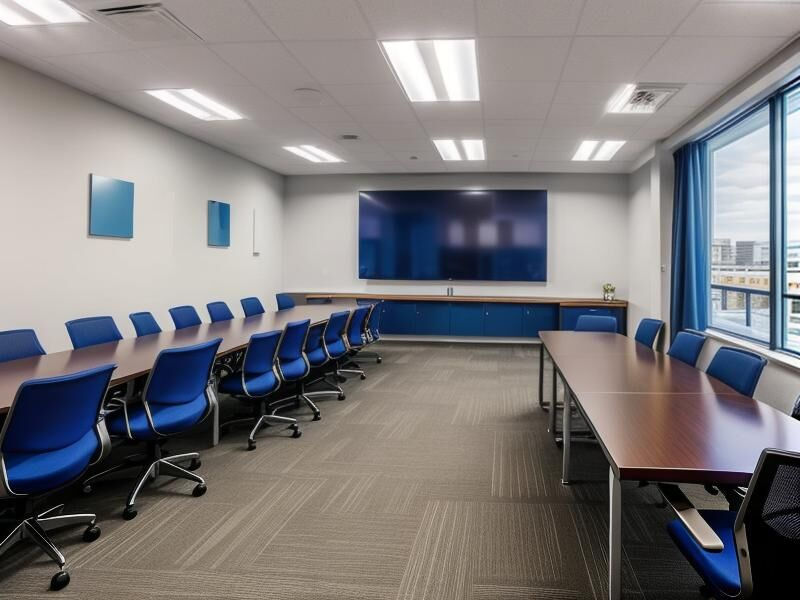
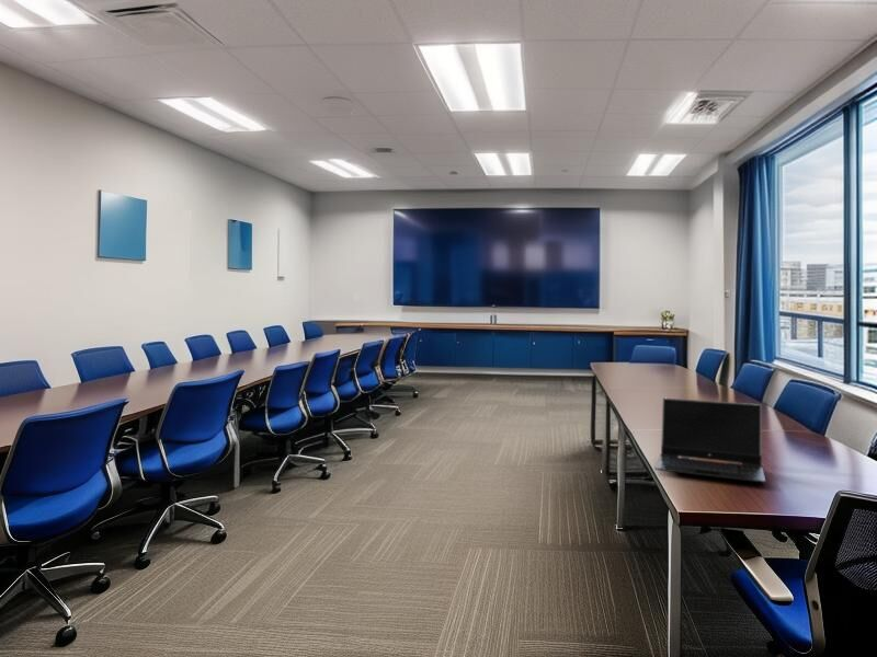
+ laptop computer (708, 437)
